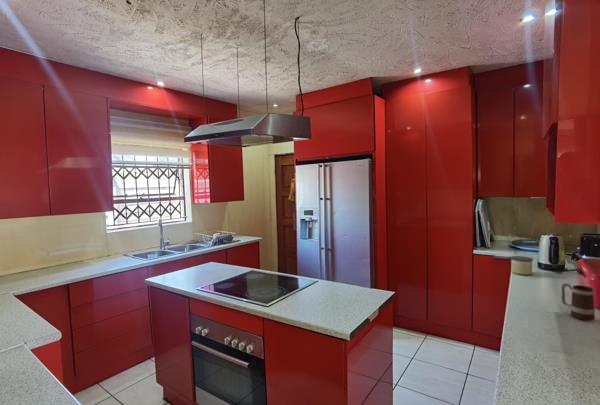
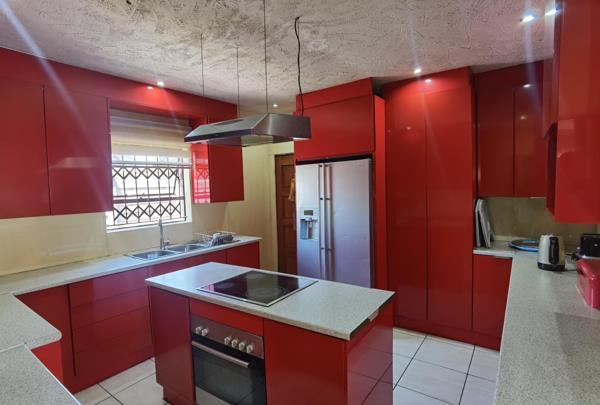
- candle (521, 265)
- mug (577, 300)
